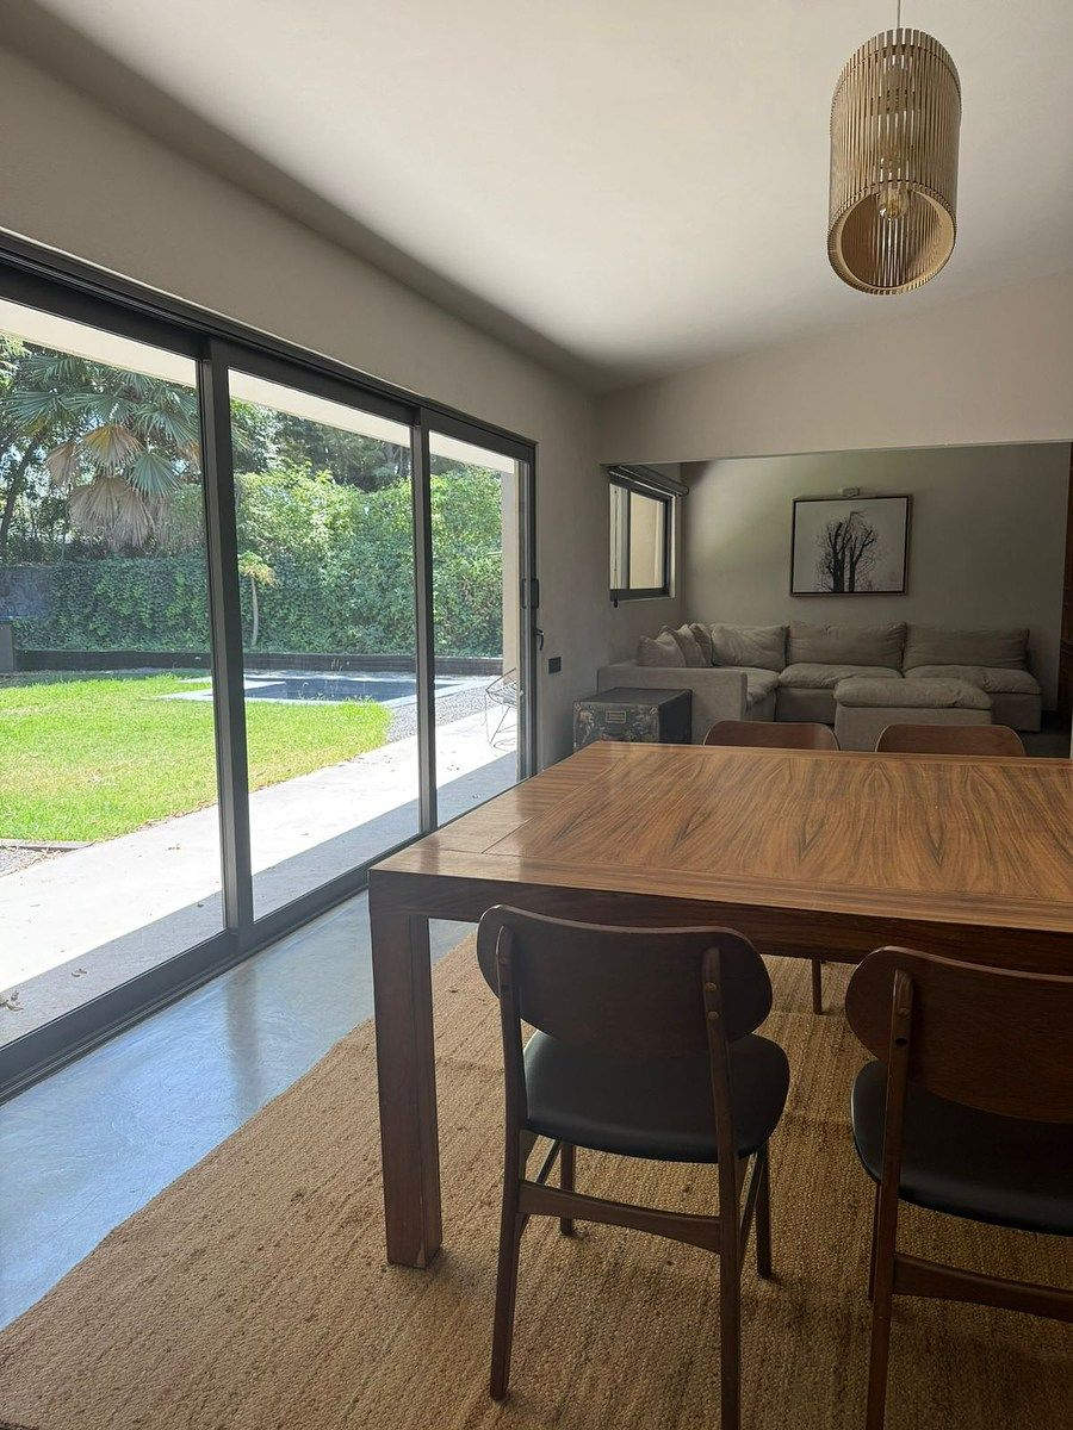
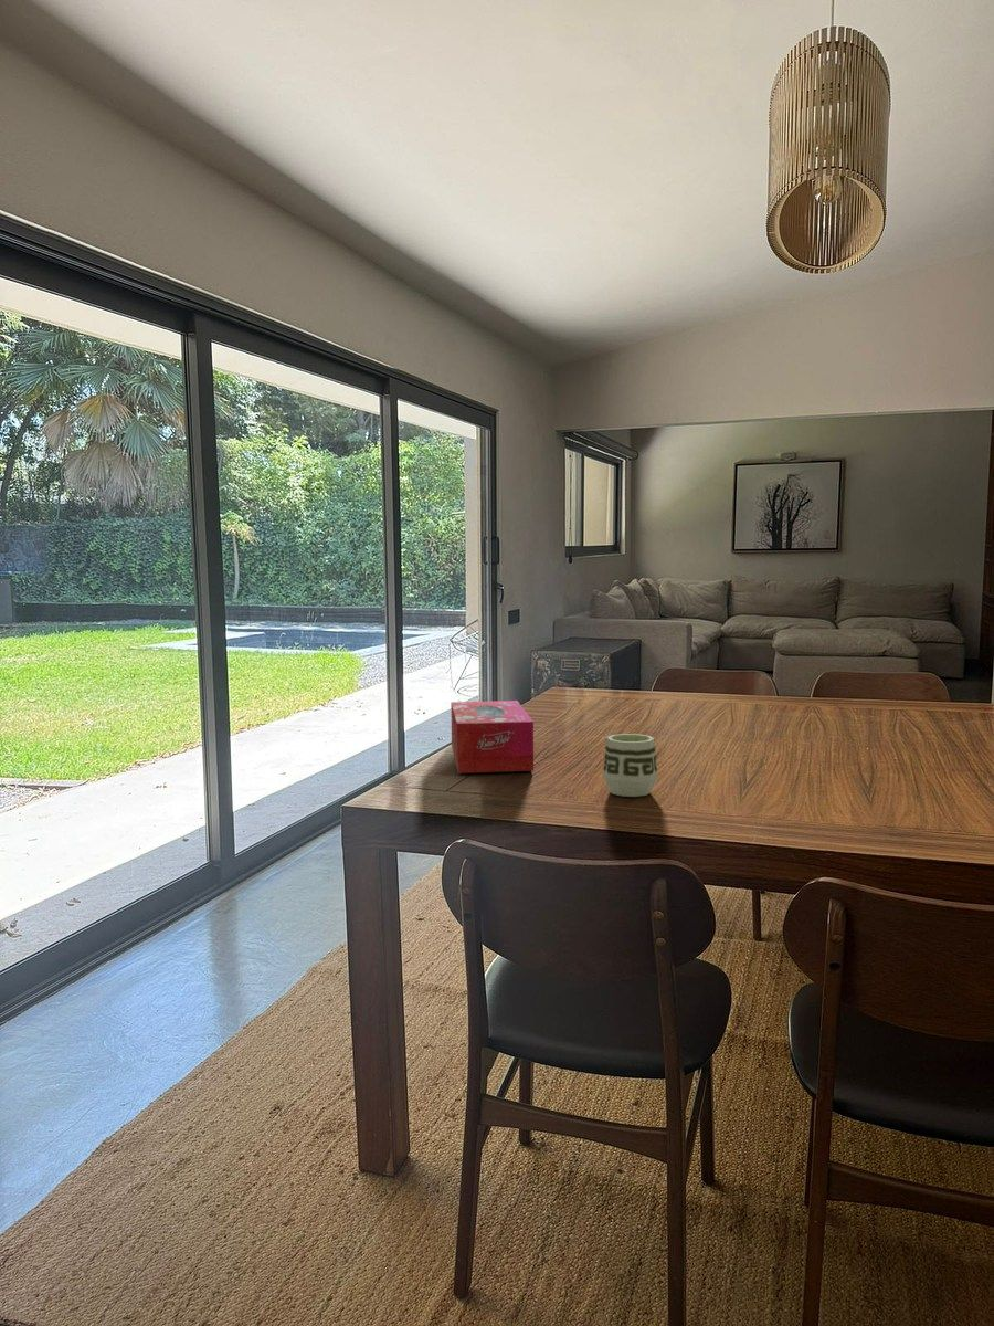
+ tissue box (489, 734)
+ cup (630, 765)
